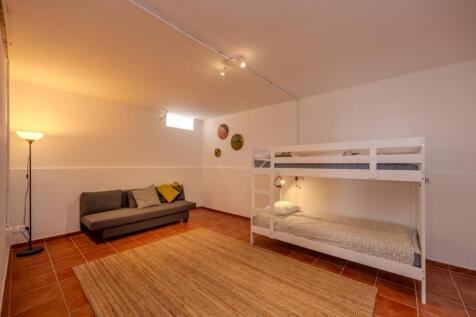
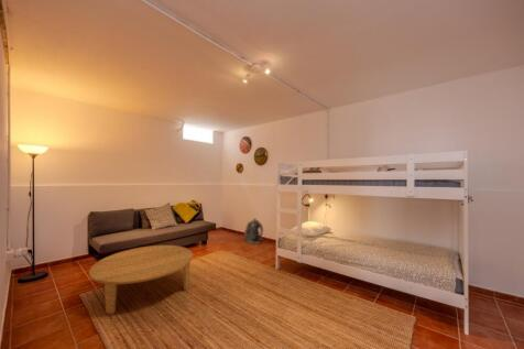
+ backpack (253, 229)
+ coffee table (145, 272)
